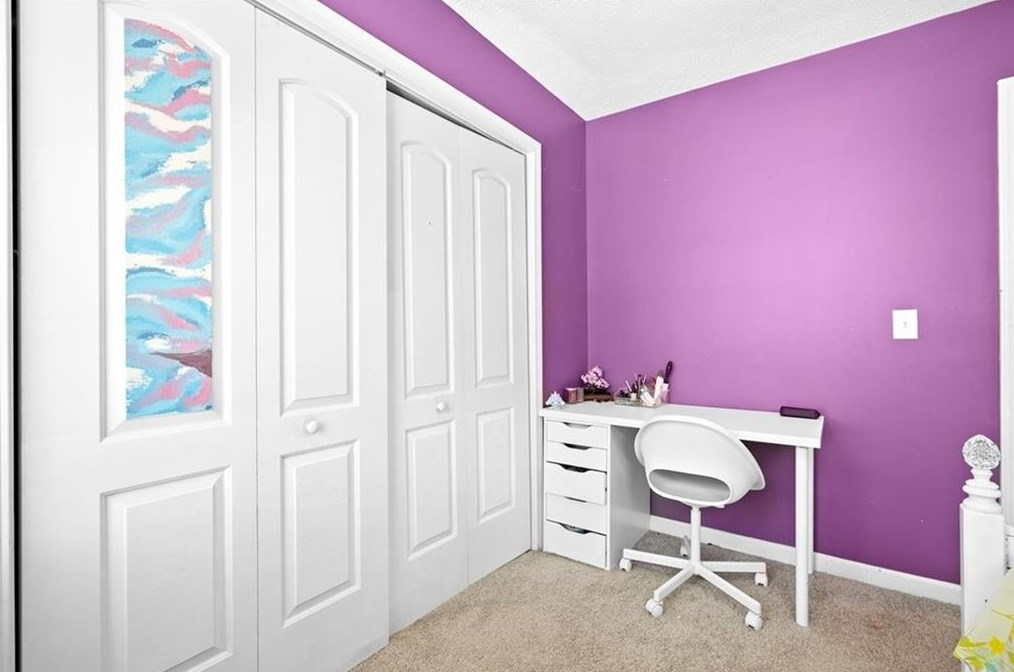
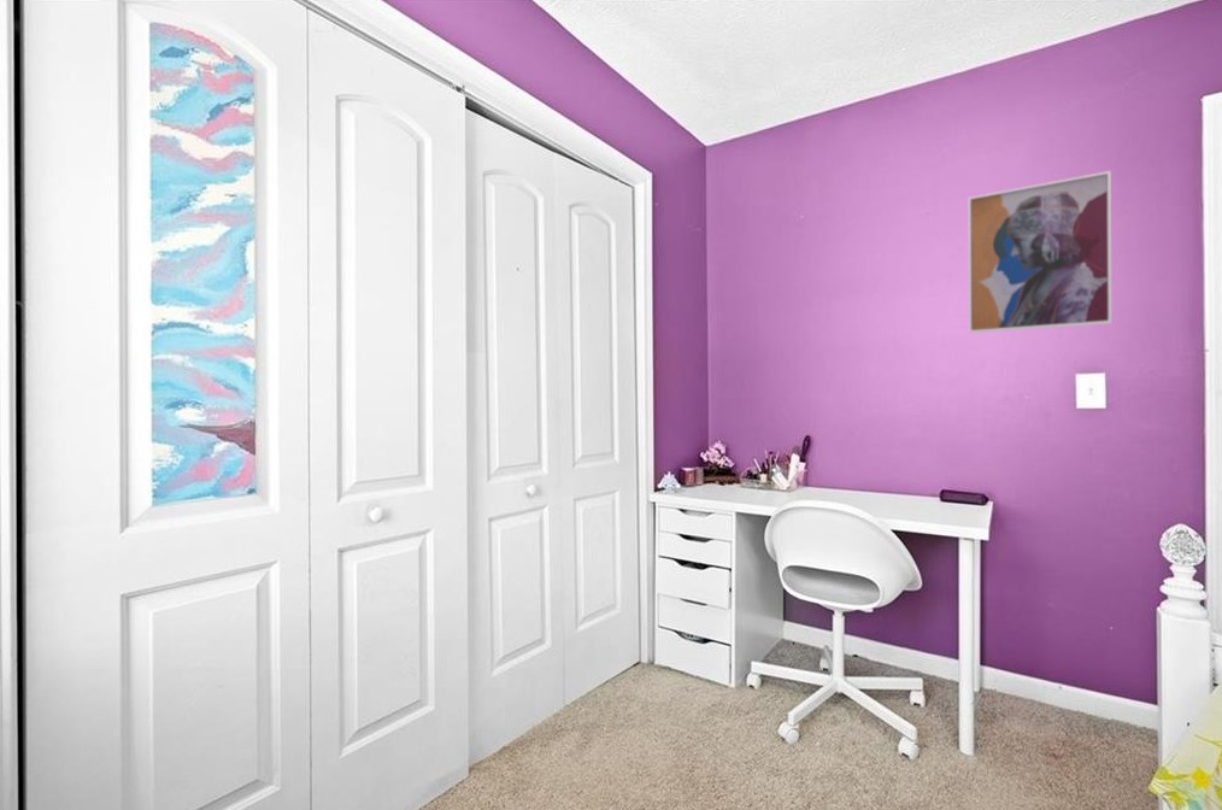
+ wall art (1035, 257)
